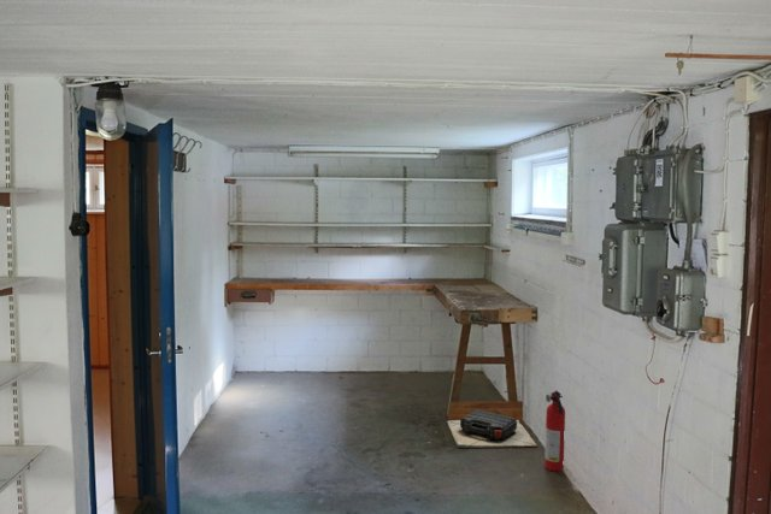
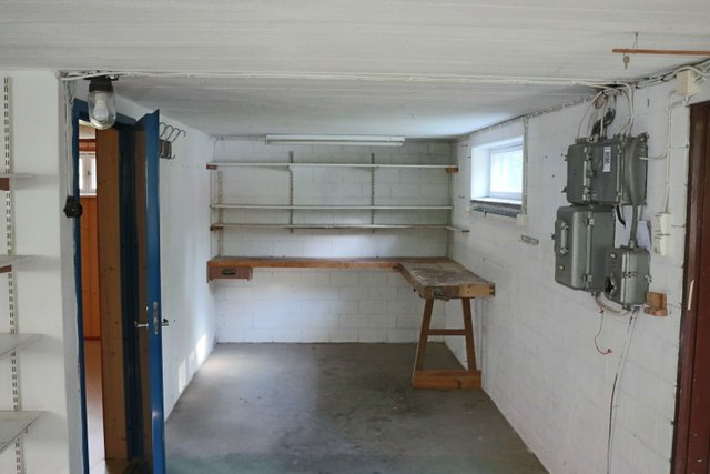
- toolbox (489, 425)
- fire extinguisher (555, 429)
